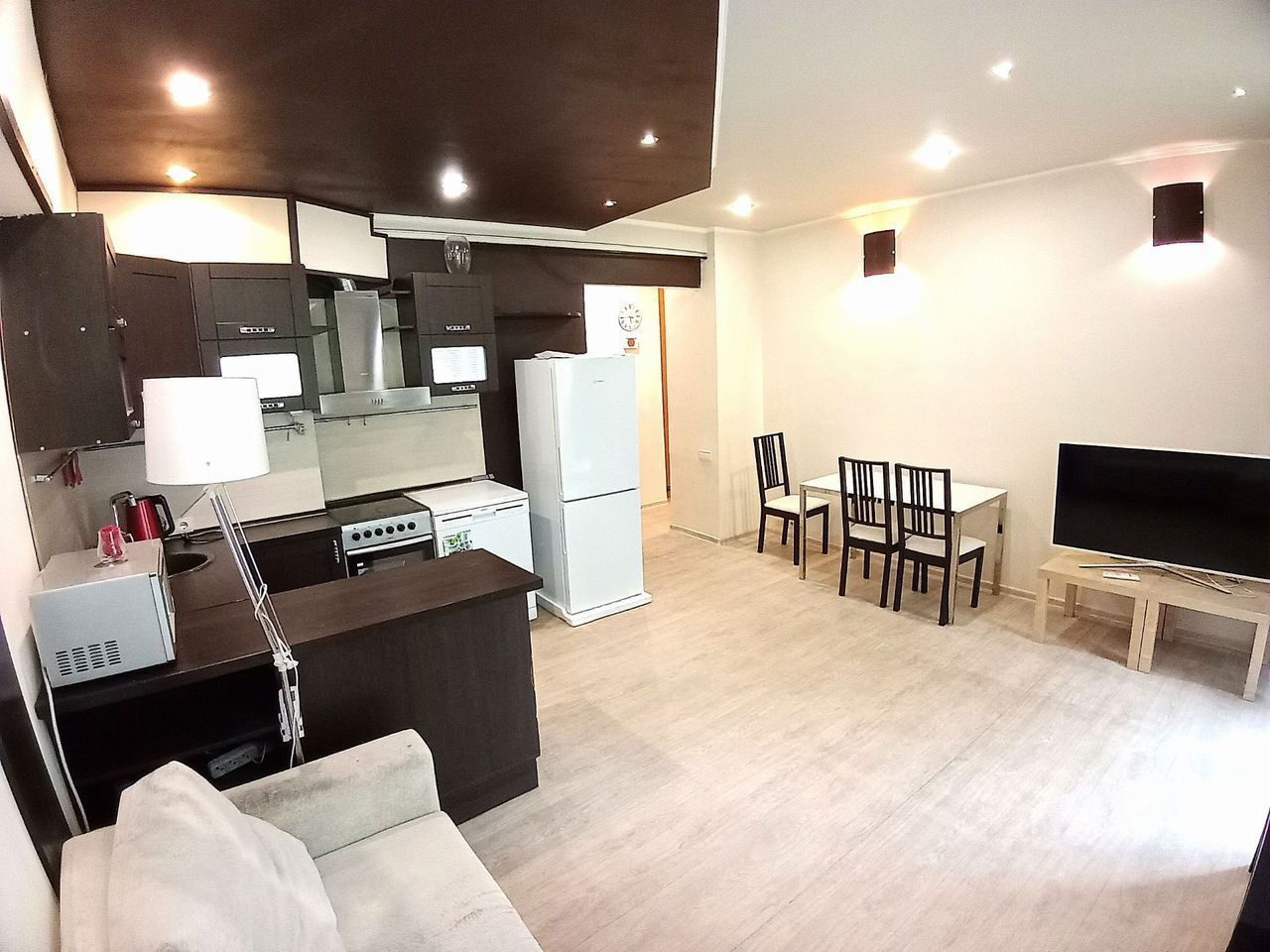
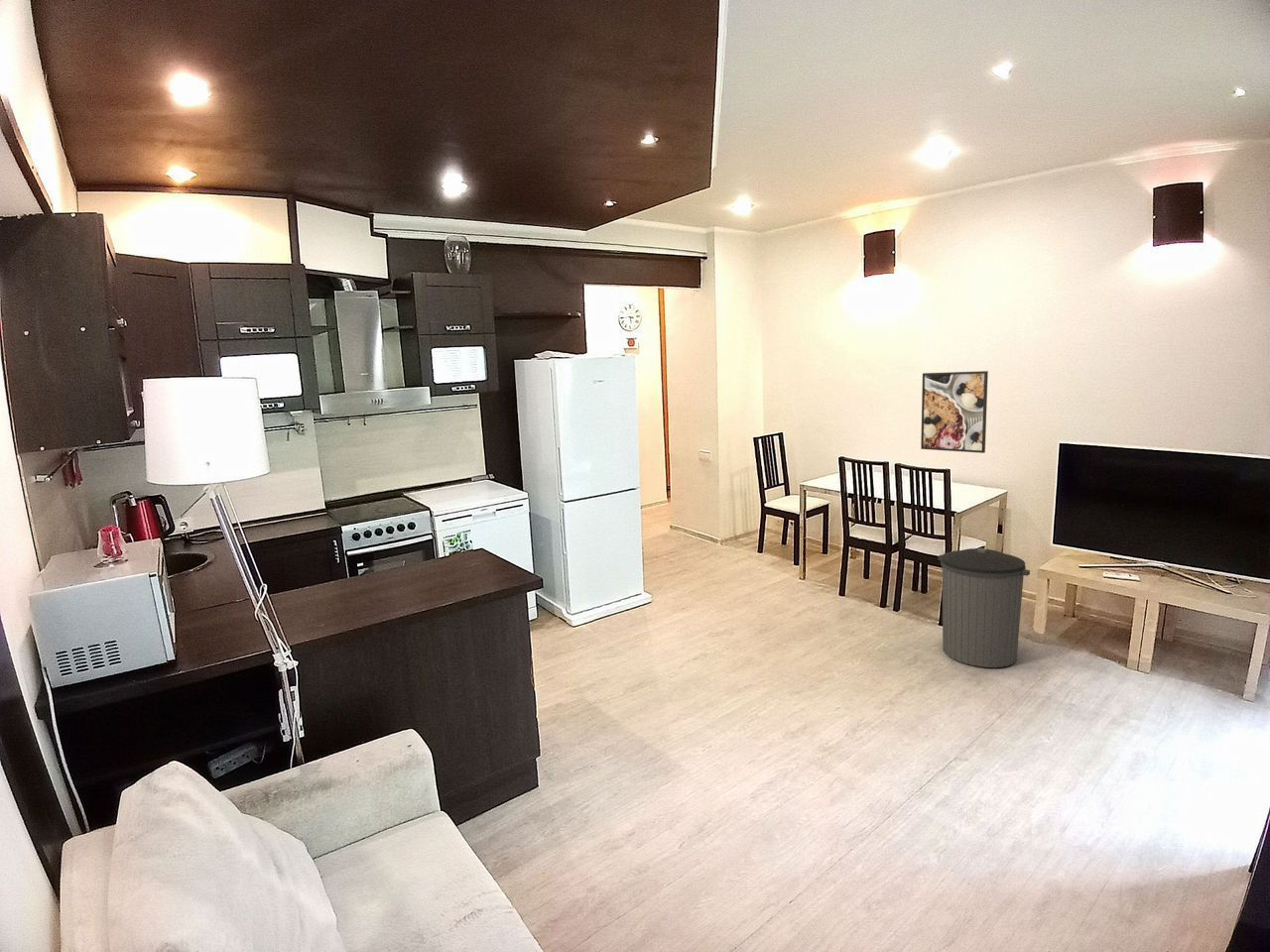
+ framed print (952, 412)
+ trash can (980, 601)
